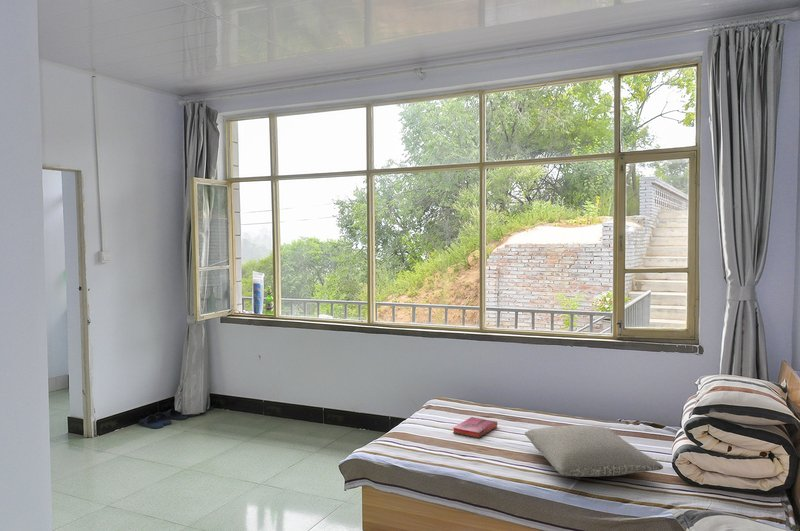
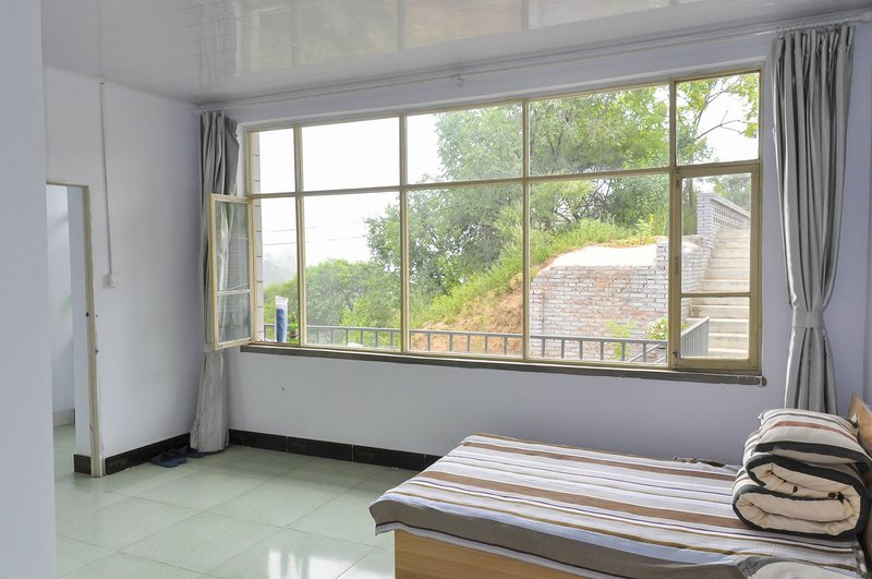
- hardback book (475, 427)
- pillow (587, 448)
